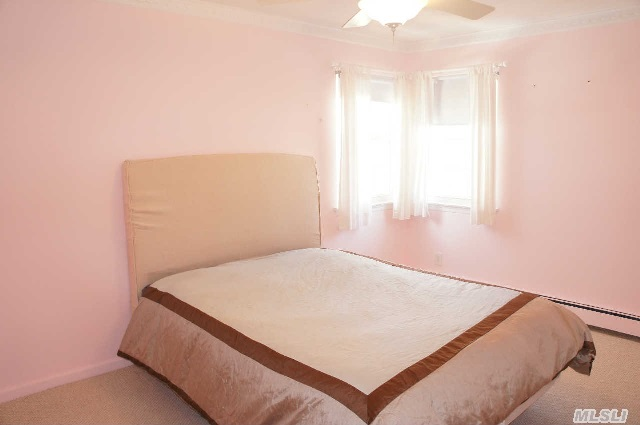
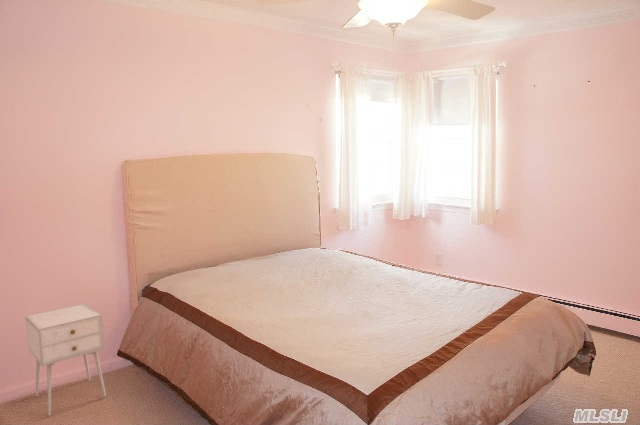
+ nightstand (67, 356)
